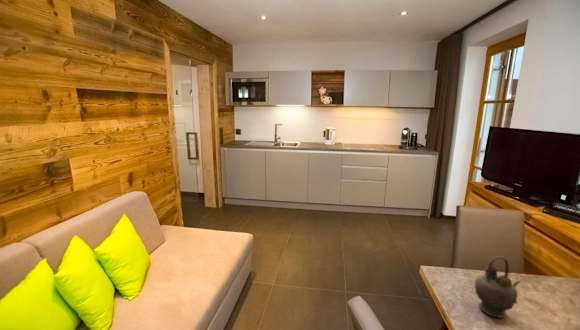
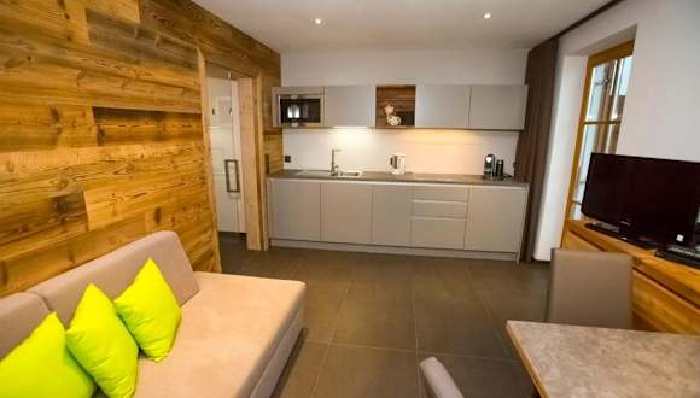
- teapot (500, 284)
